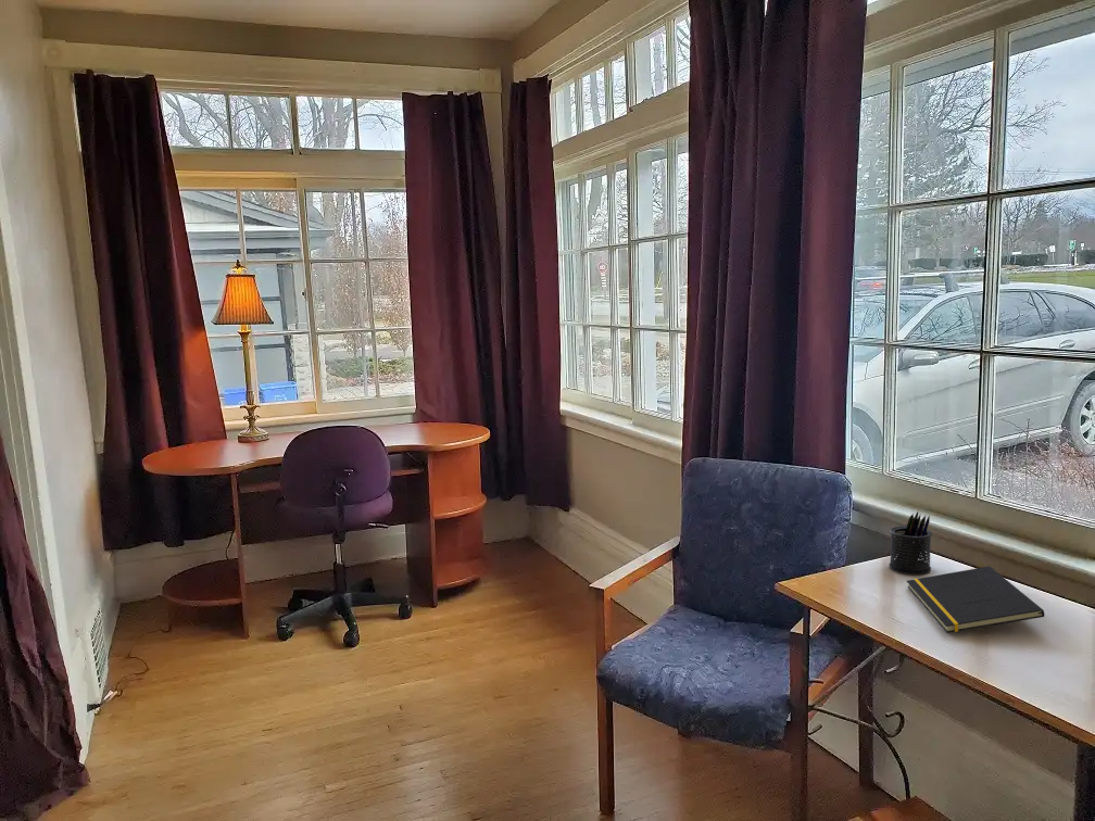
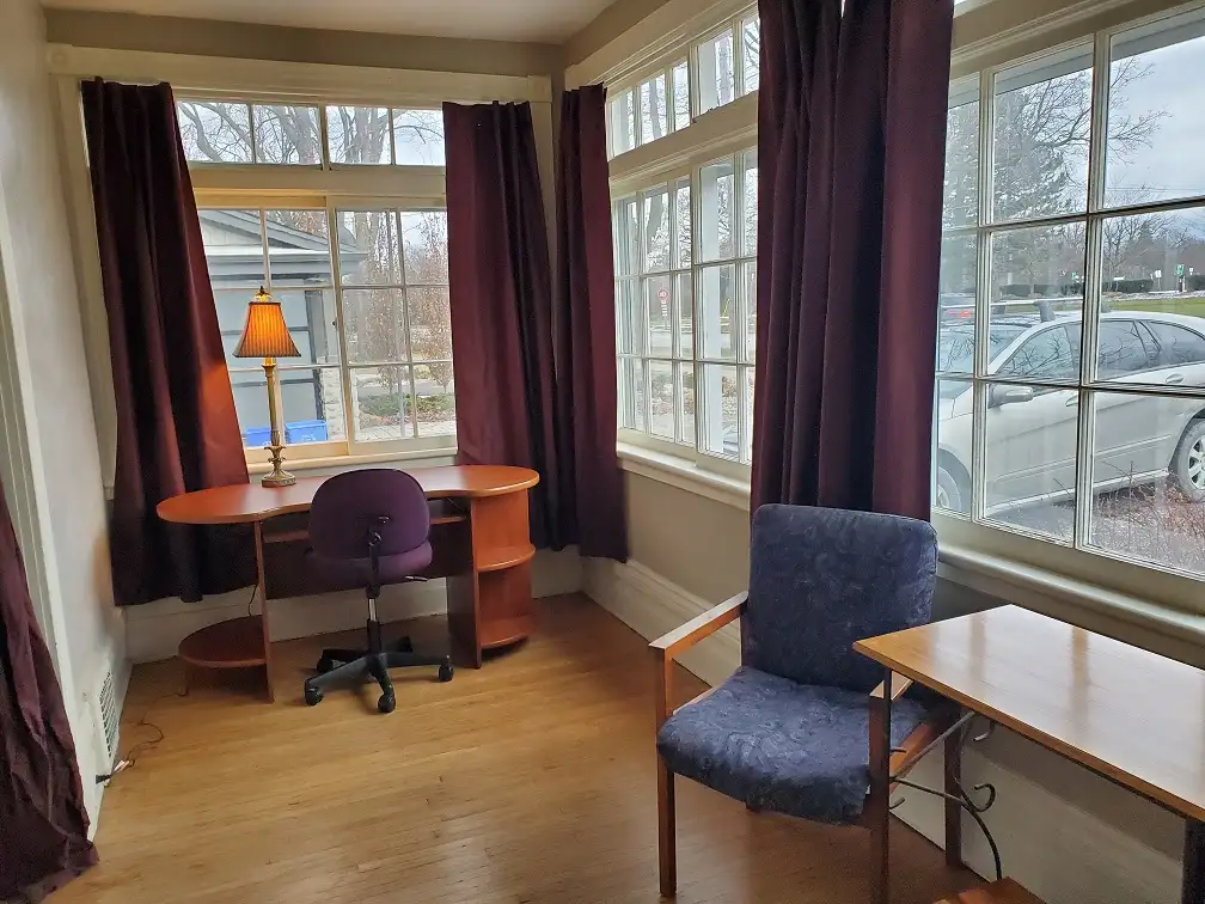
- pen holder (910, 540)
- notepad (969, 597)
